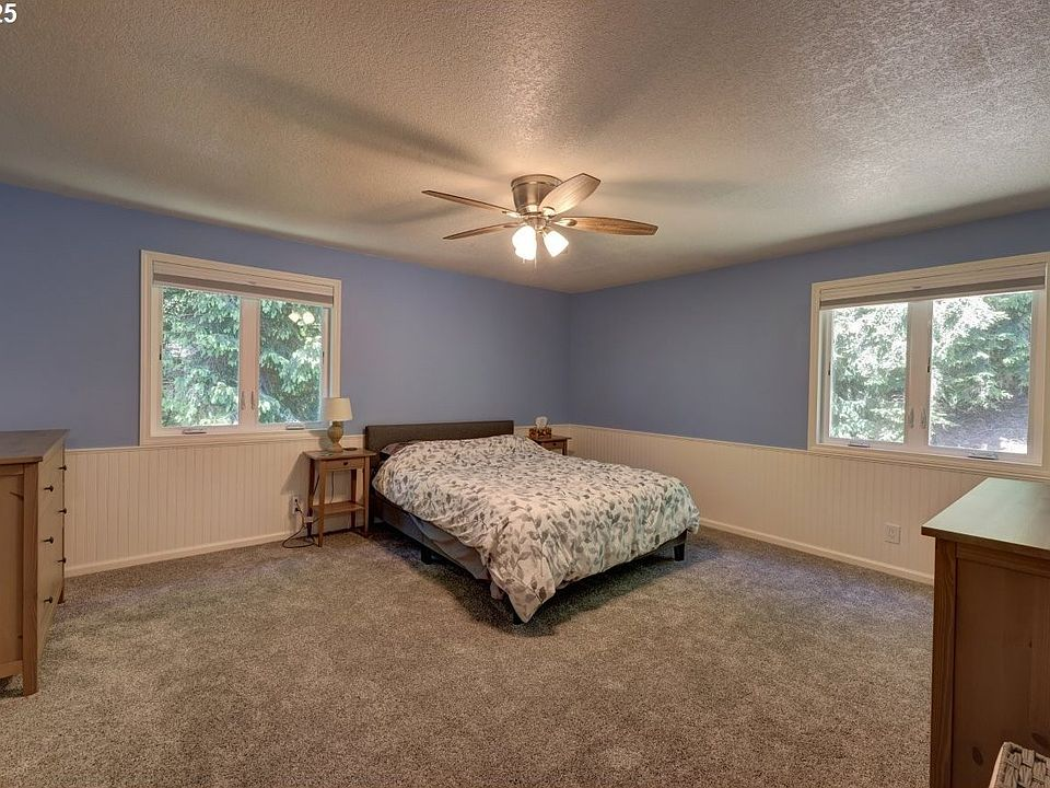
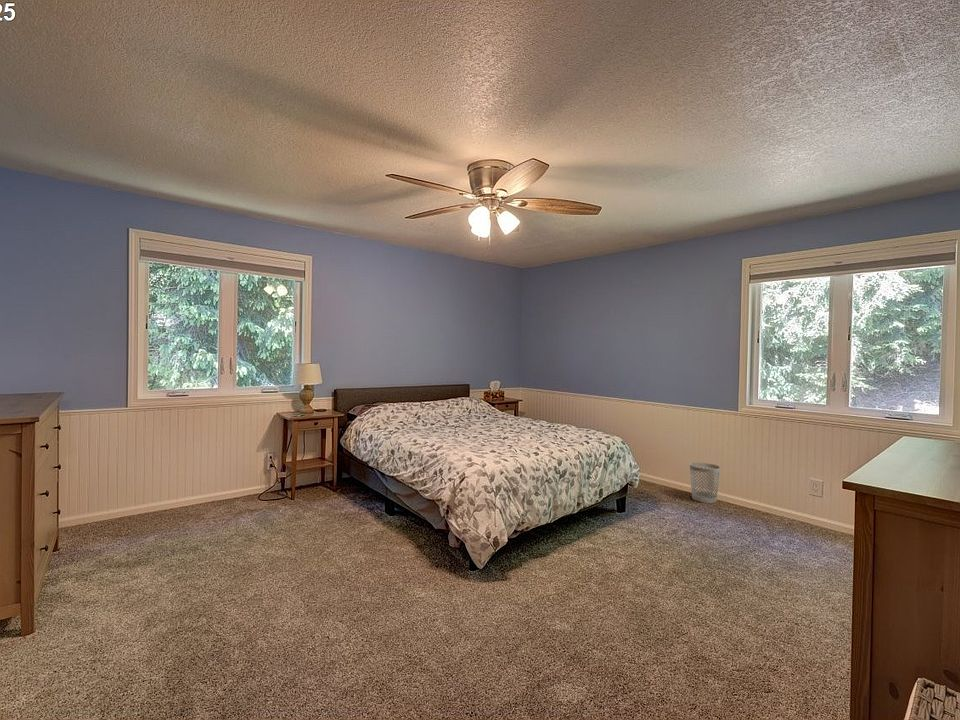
+ wastebasket (704, 483)
